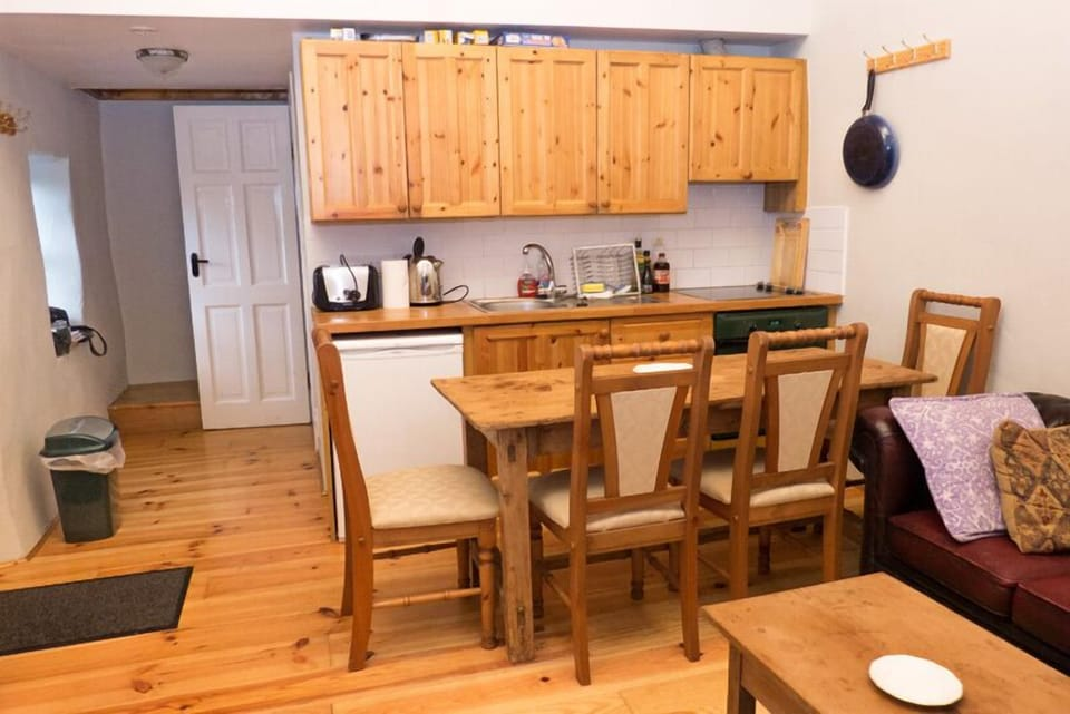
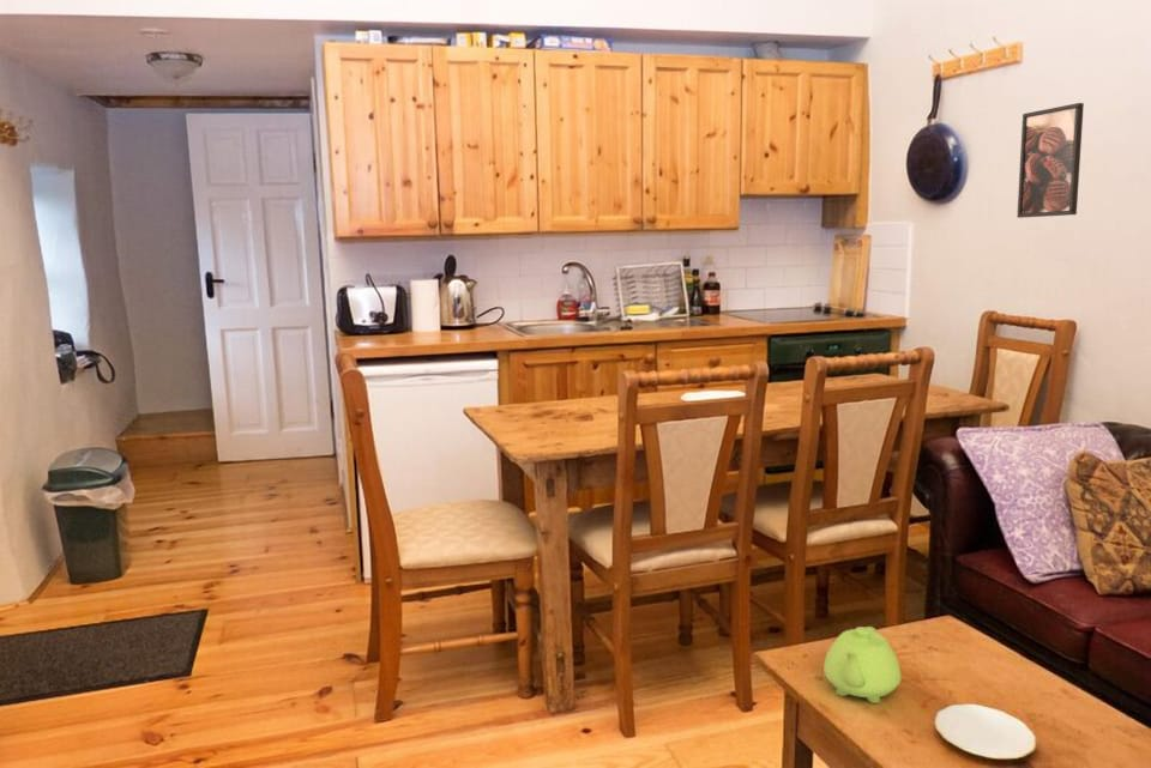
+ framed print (1048, 162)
+ teapot (861, 661)
